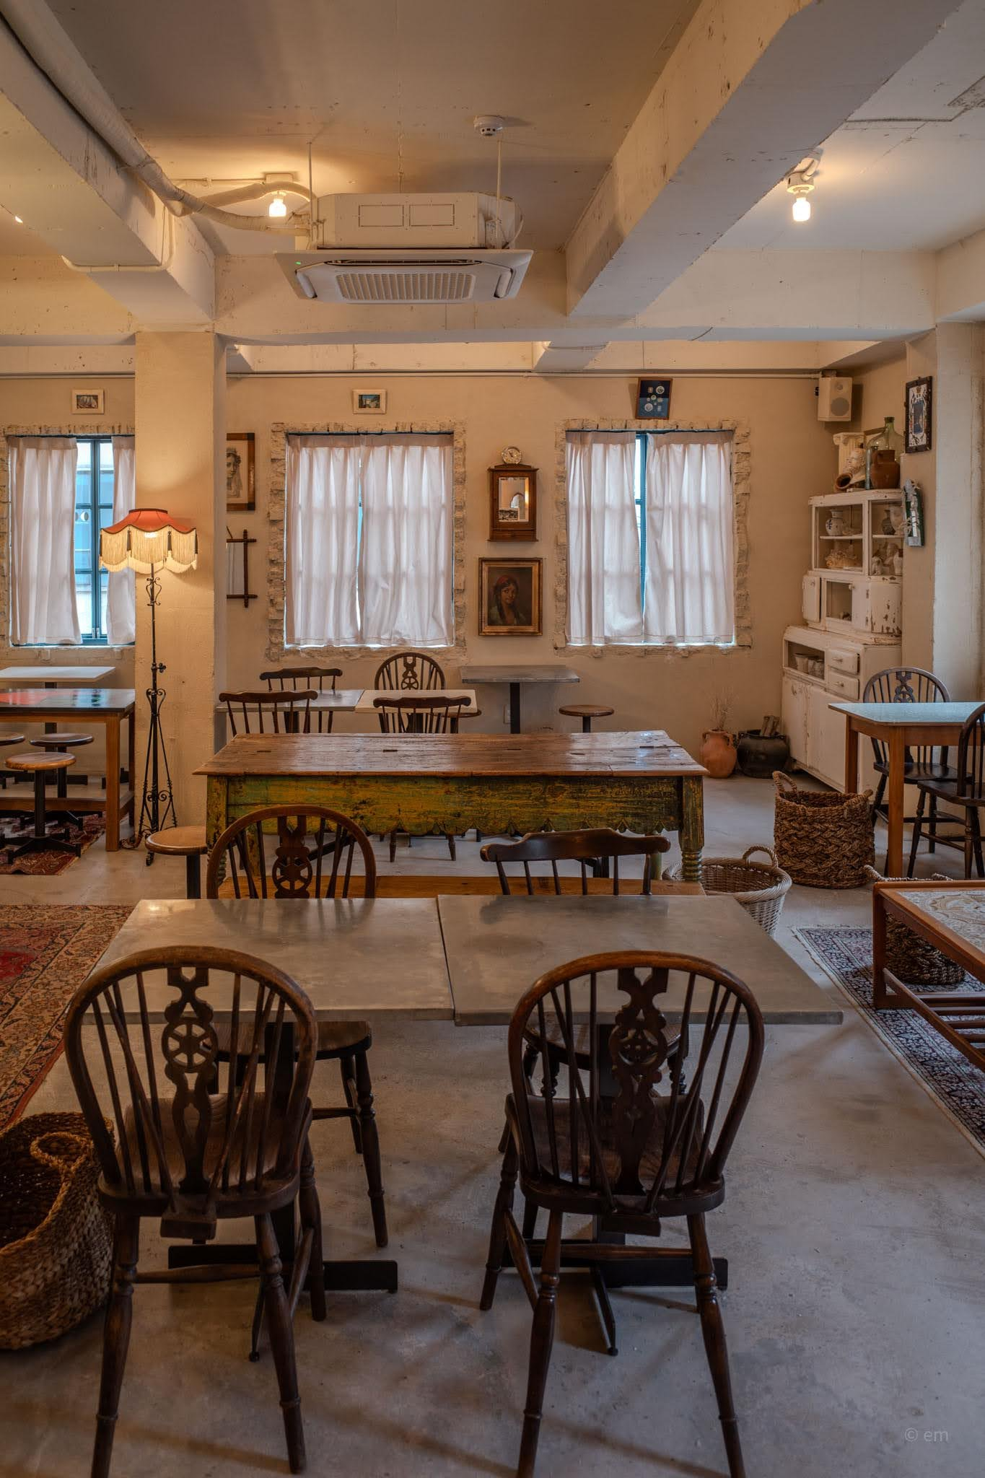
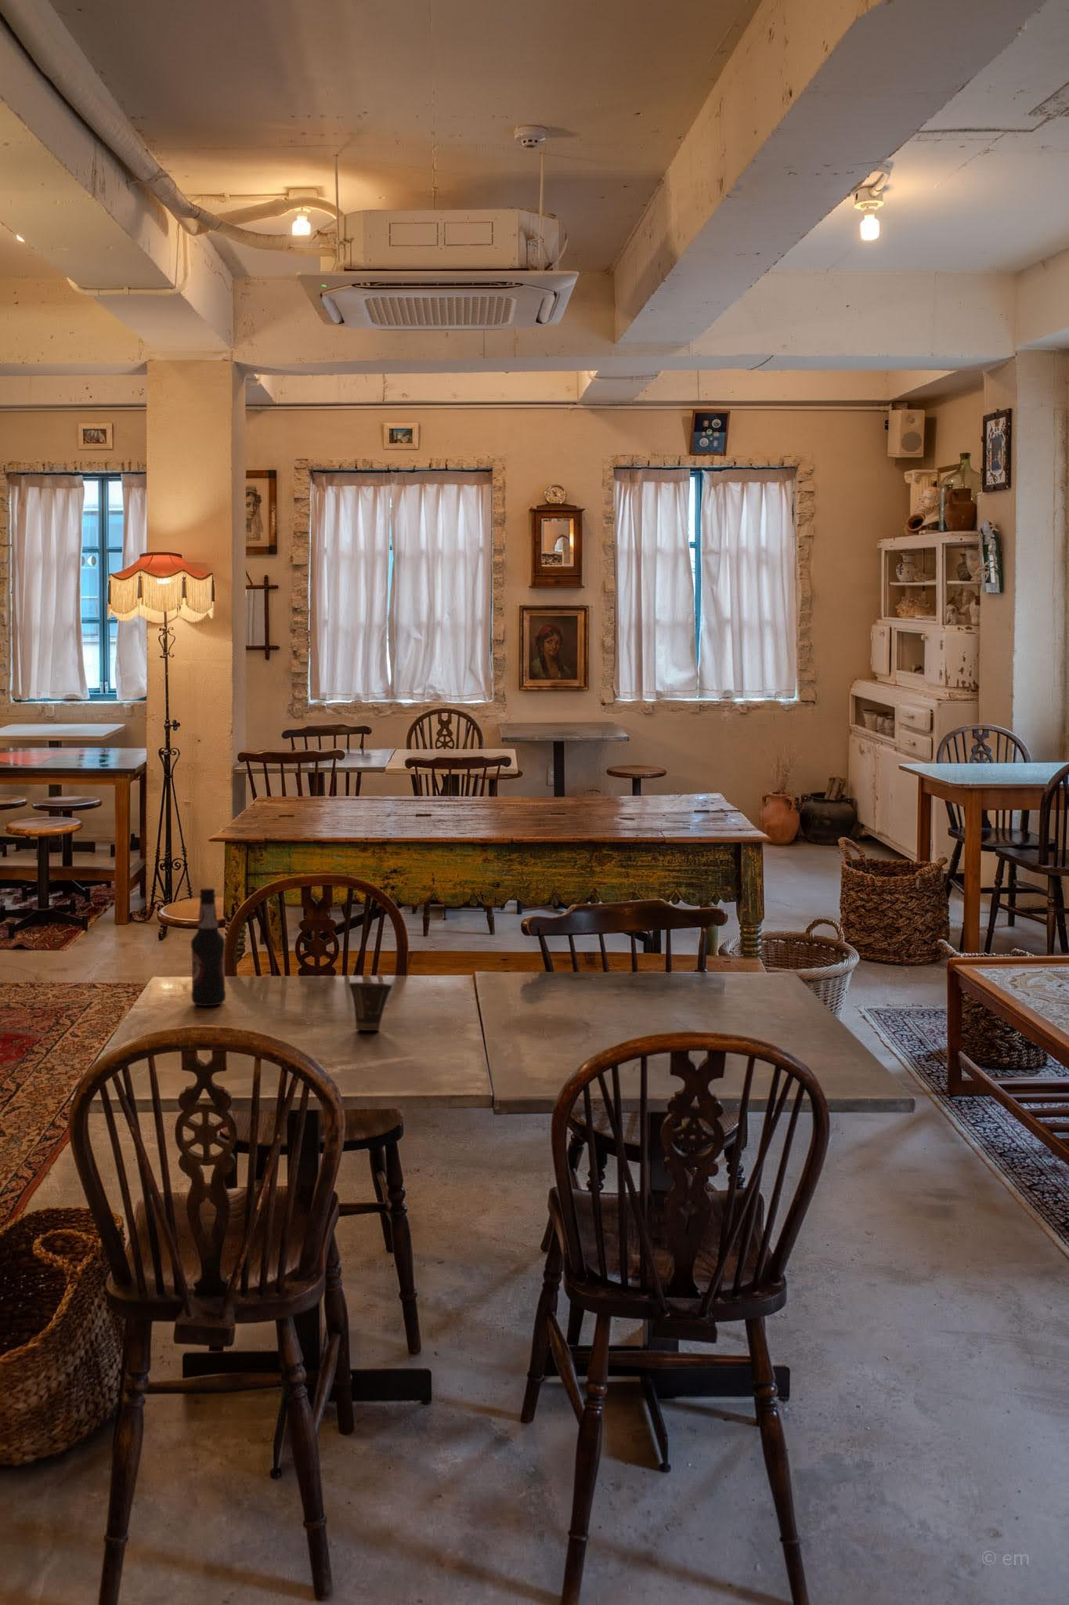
+ cup (370, 1006)
+ bottle (208, 946)
